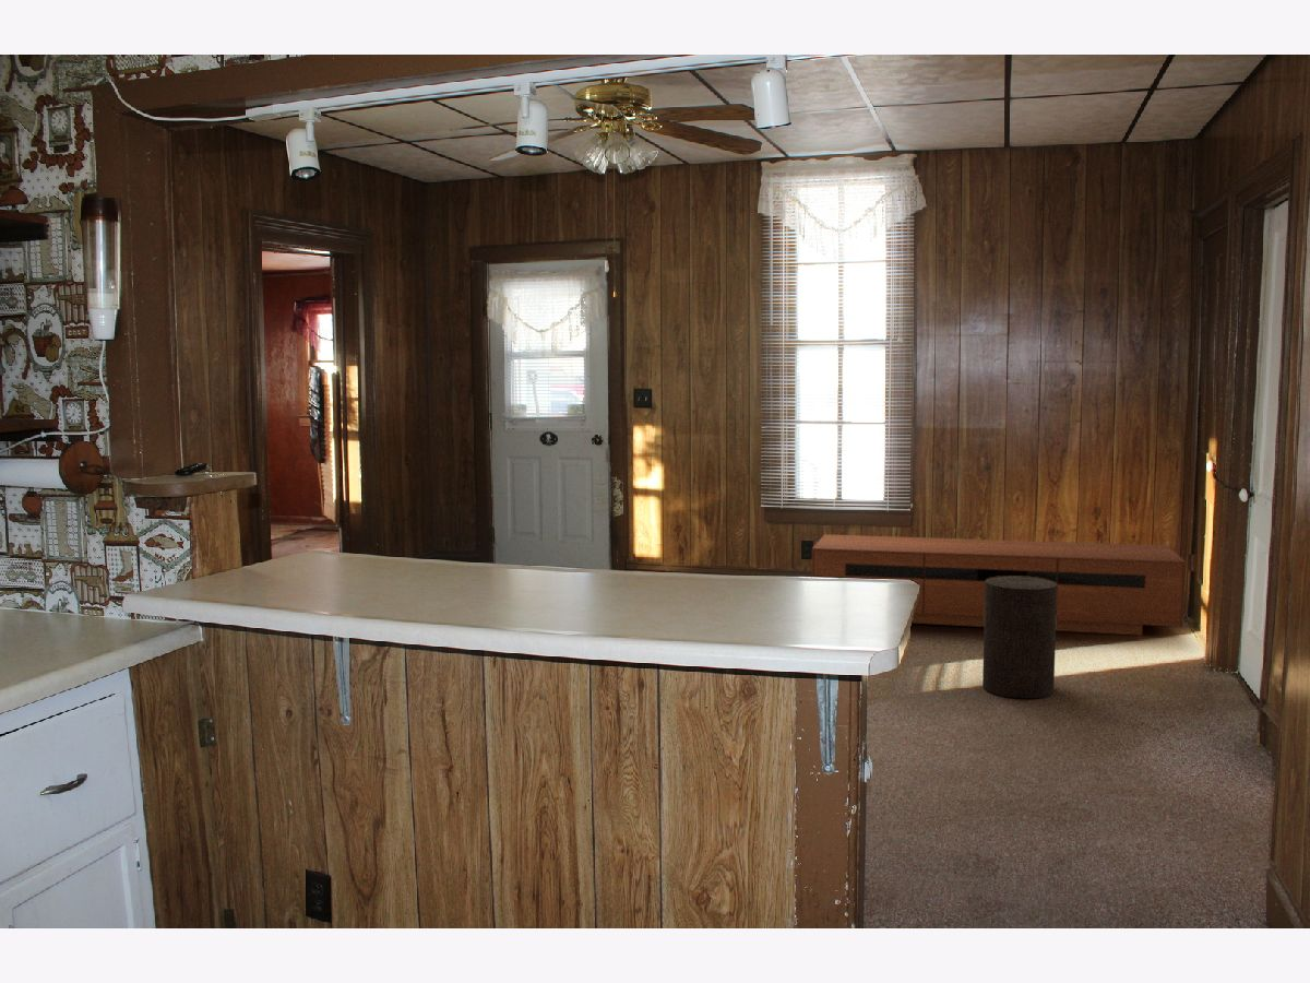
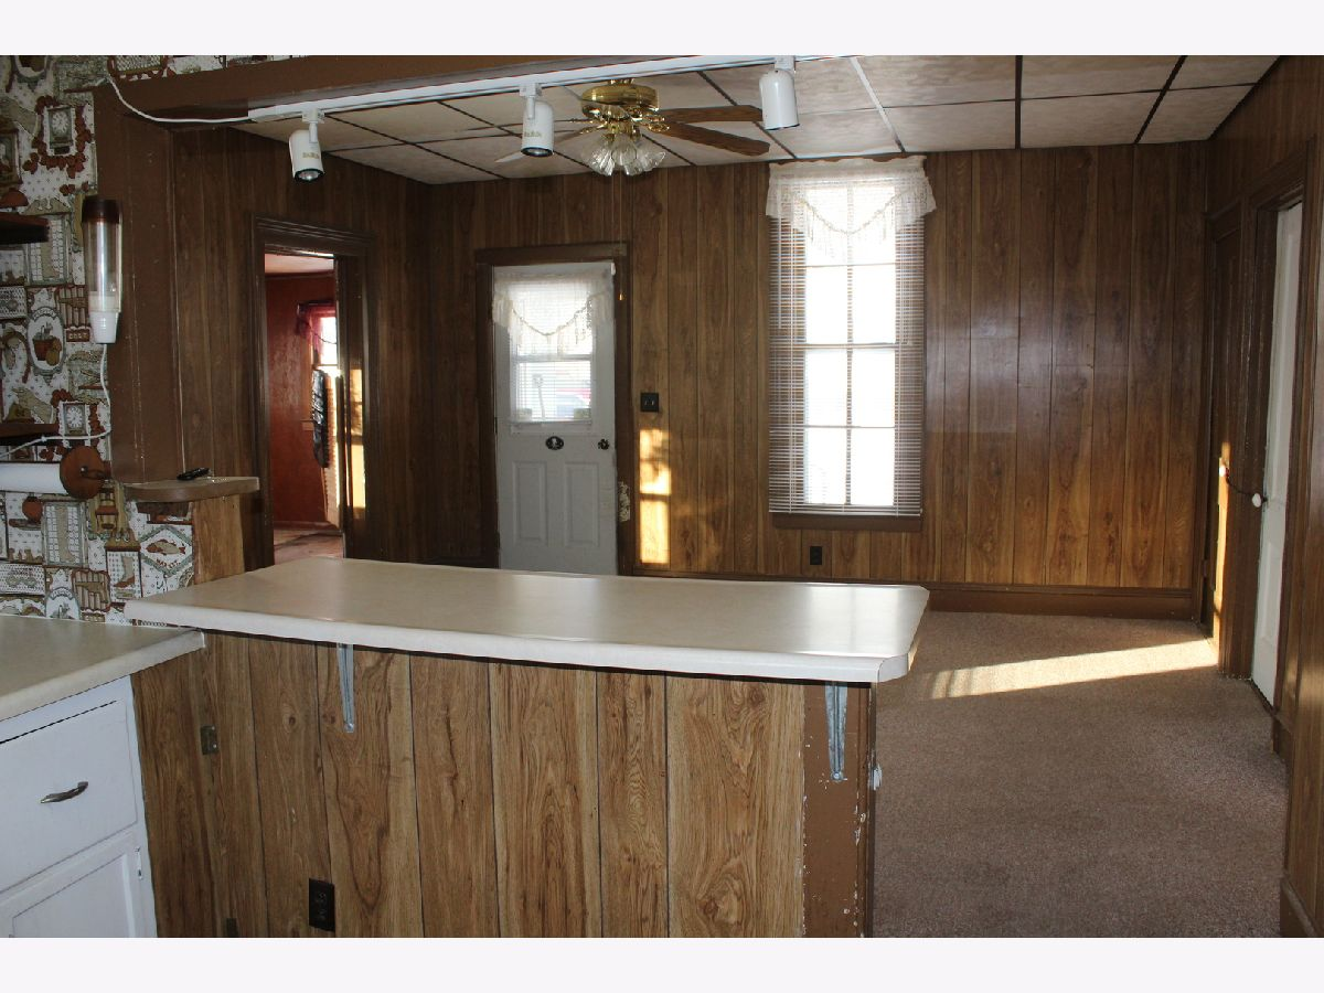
- stool (1019, 636)
- media console (985, 580)
